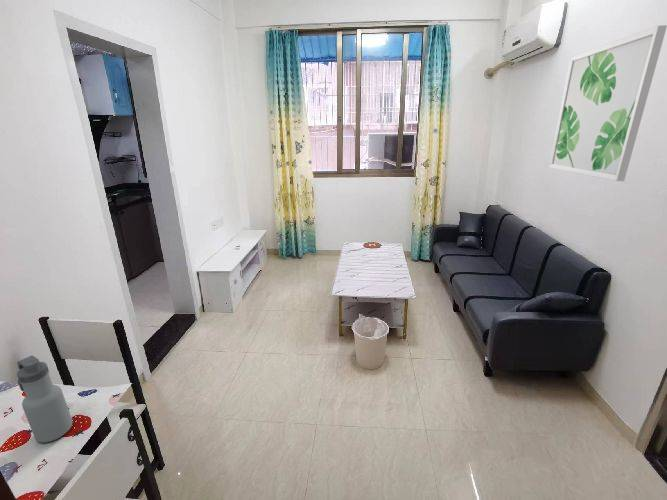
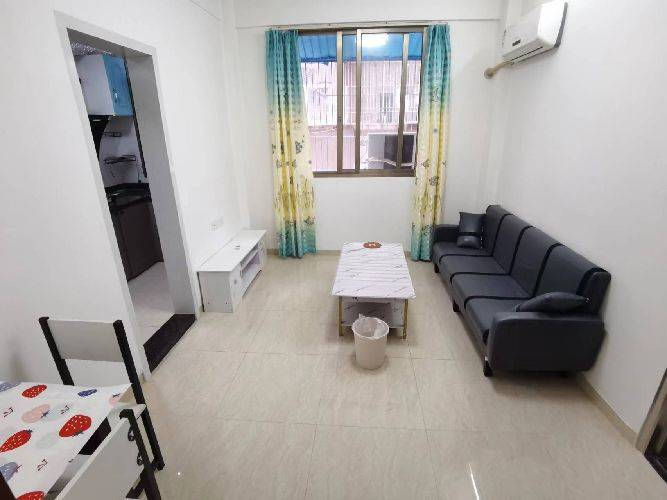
- wall art (594, 112)
- water bottle (42, 397)
